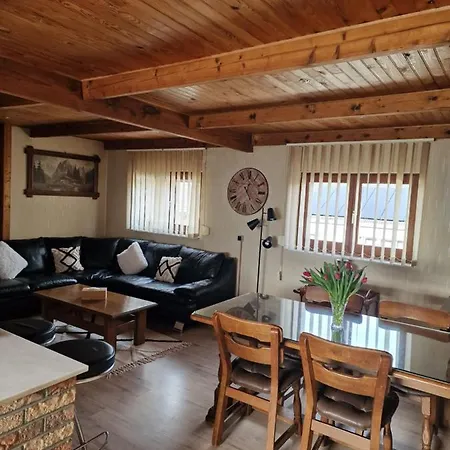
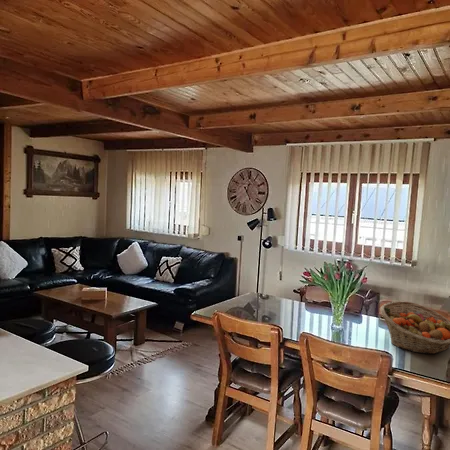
+ fruit basket (417, 326)
